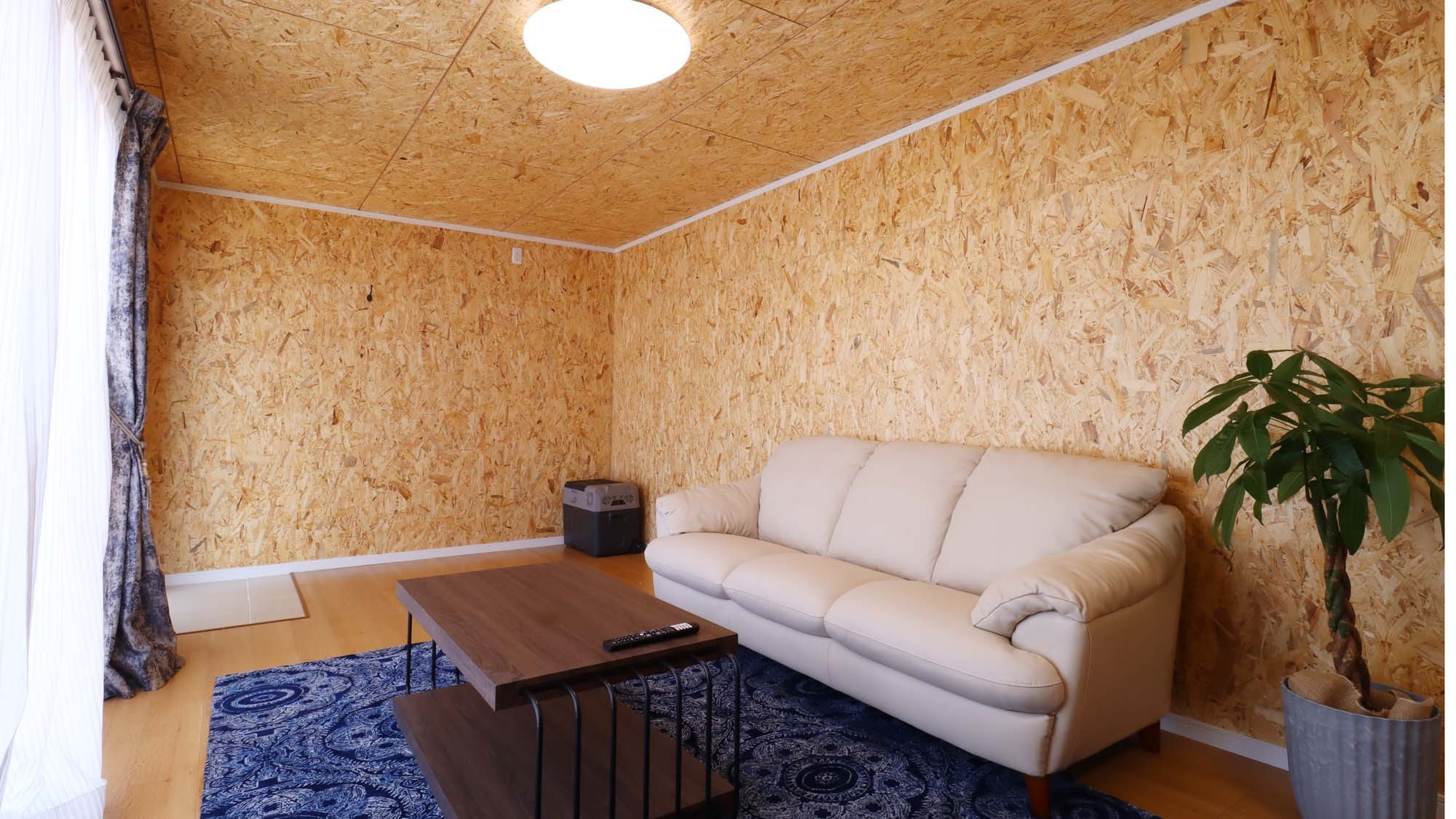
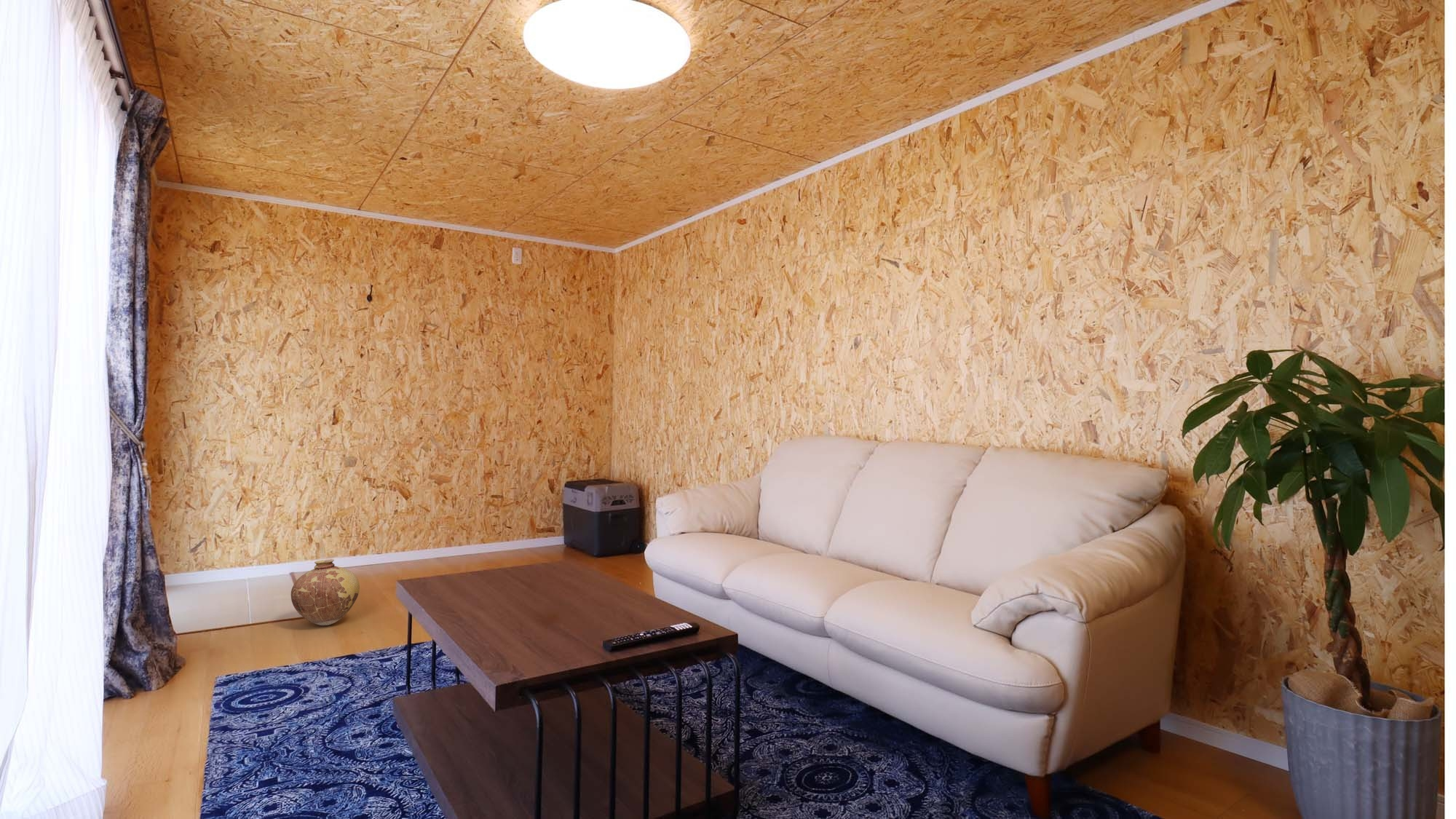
+ vase (325, 593)
